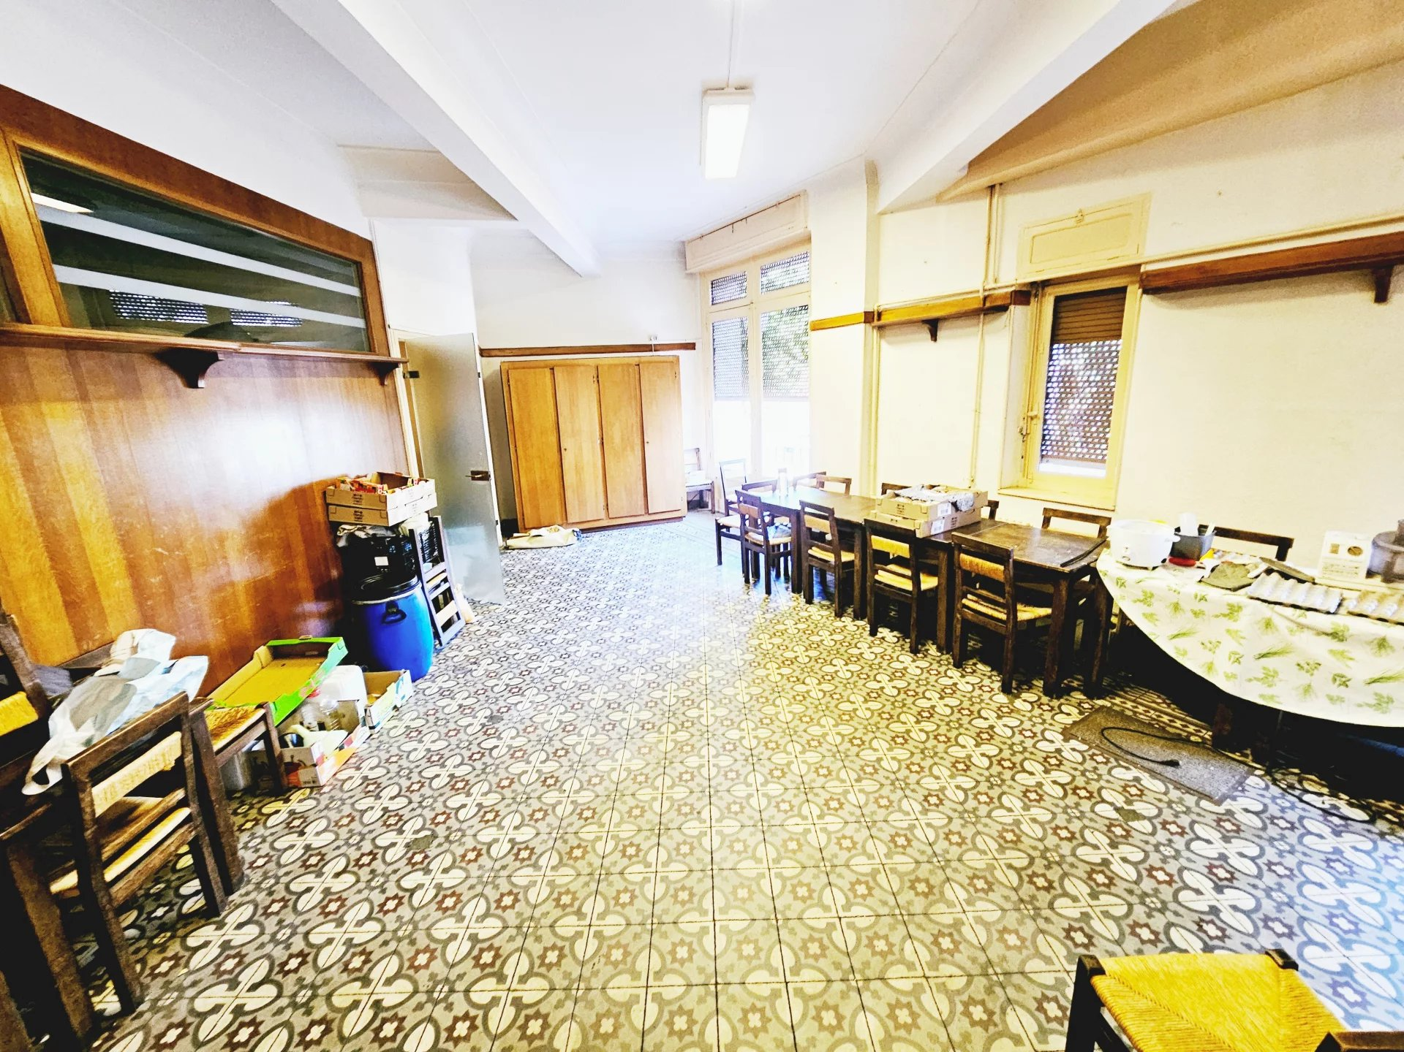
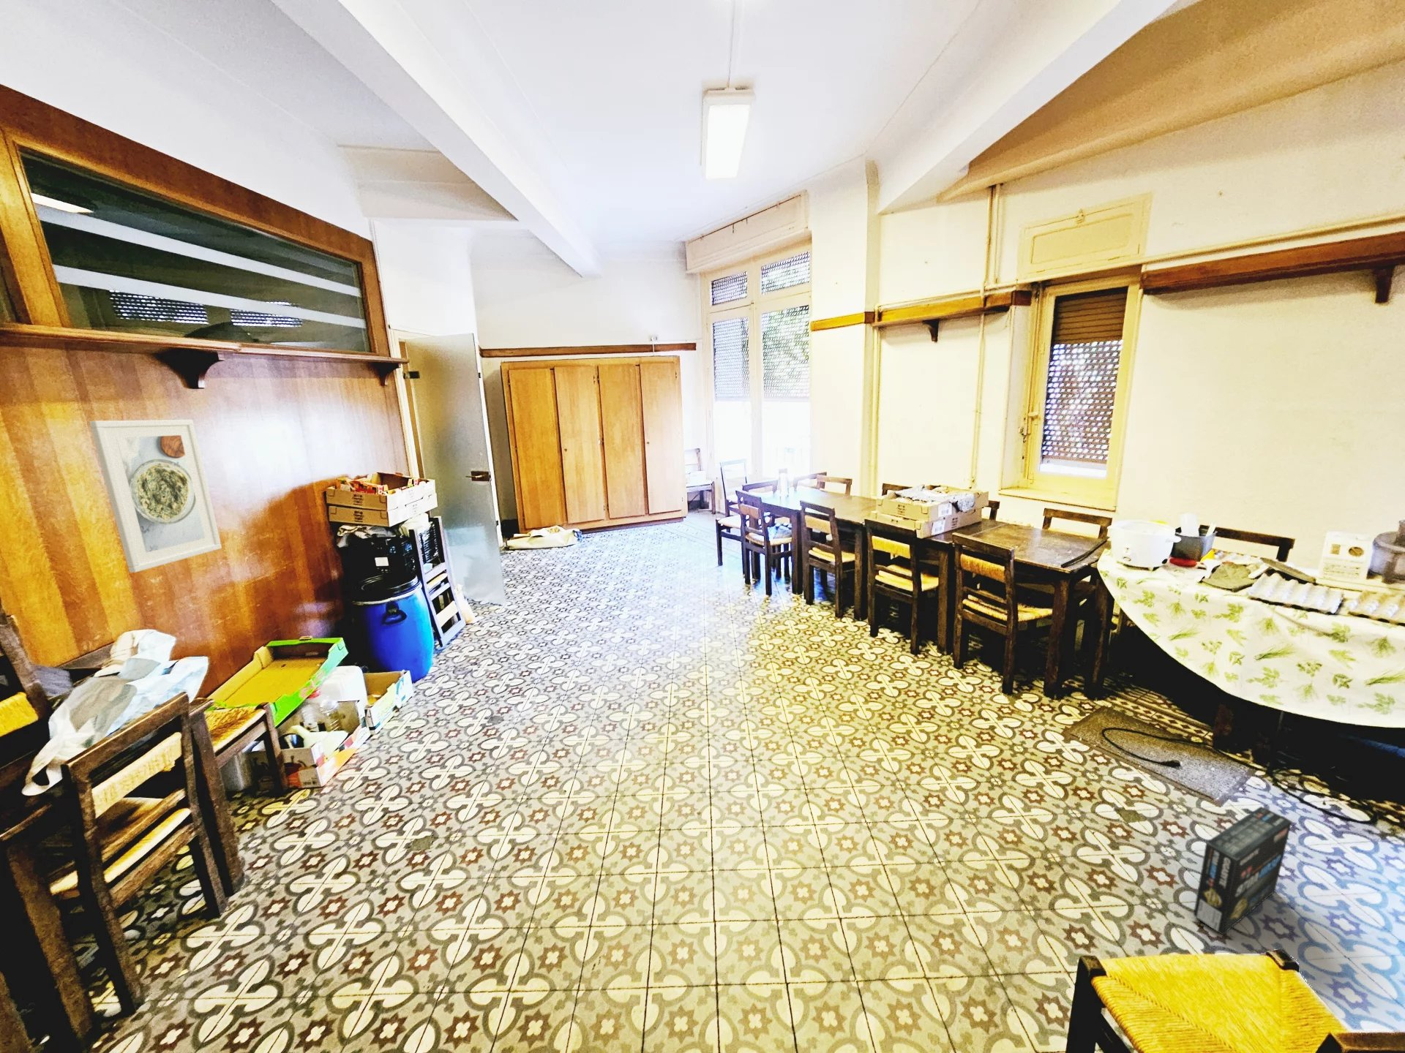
+ box (1241, 867)
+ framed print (163, 491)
